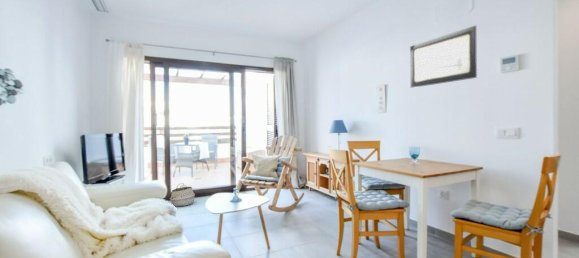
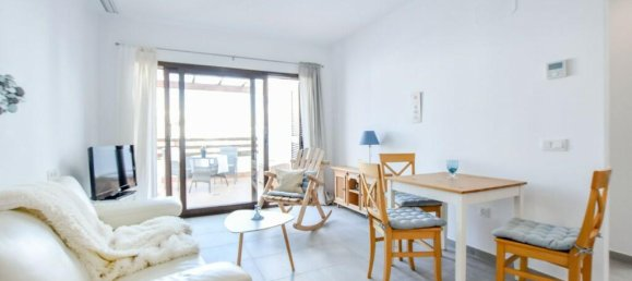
- woven basket (182, 193)
- wall art (439, 60)
